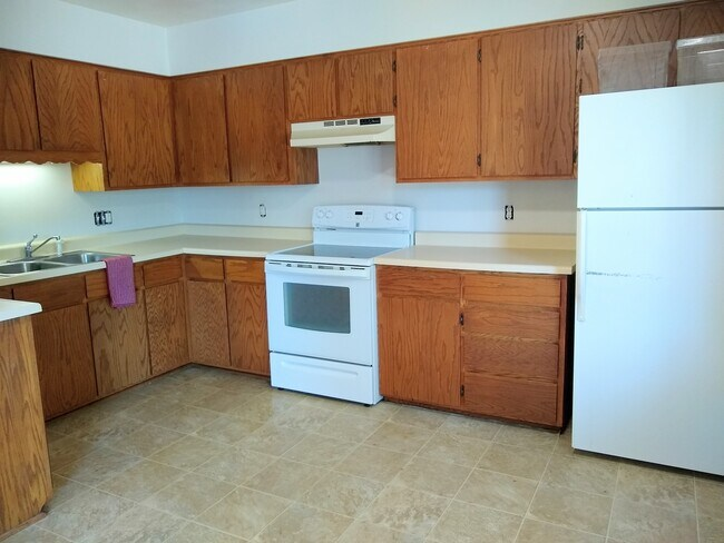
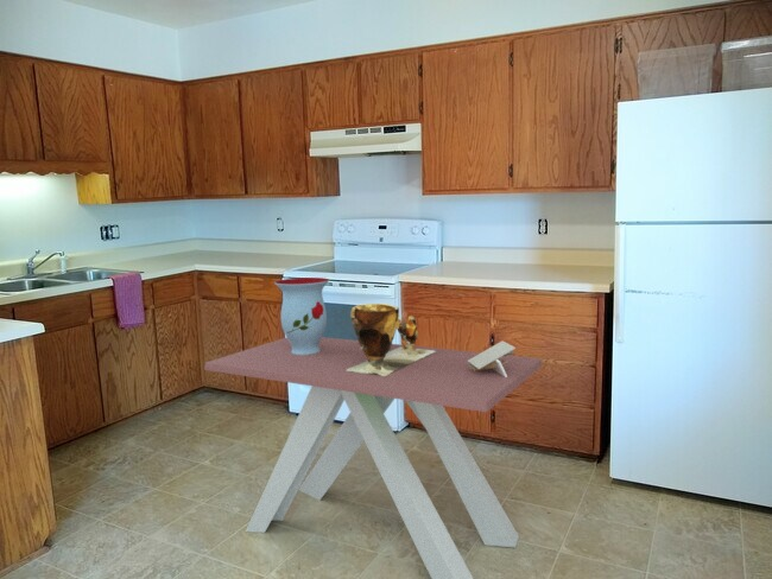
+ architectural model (493, 358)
+ clay pot (390, 330)
+ dining table (372, 450)
+ vase (303, 316)
